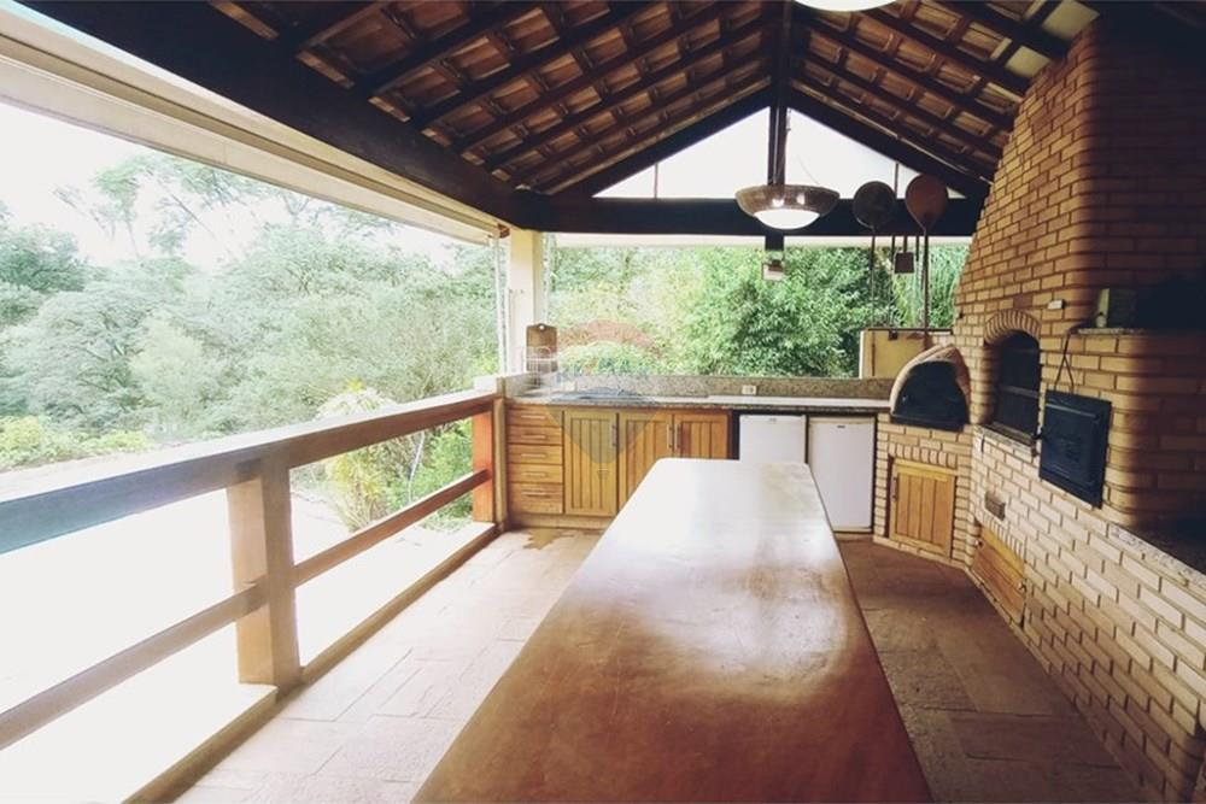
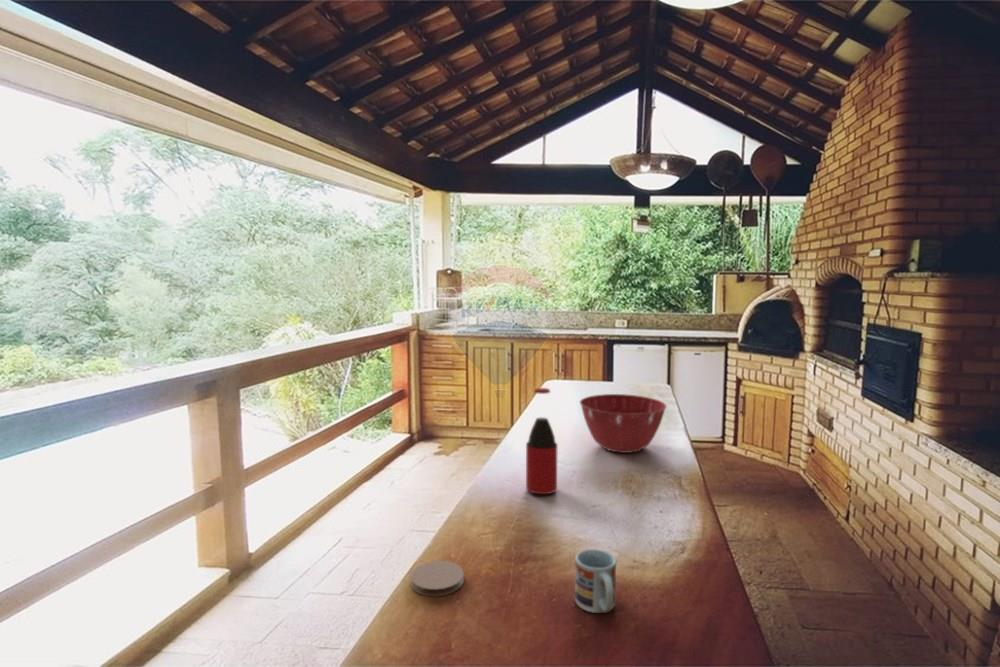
+ coaster (437, 577)
+ cup (598, 584)
+ mixing bowl (621, 424)
+ bottle (541, 440)
